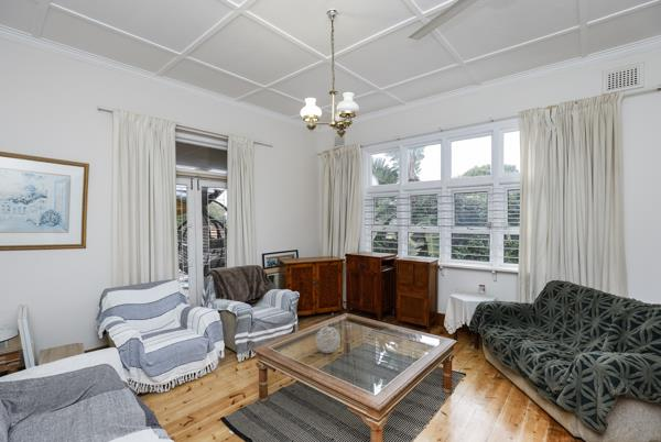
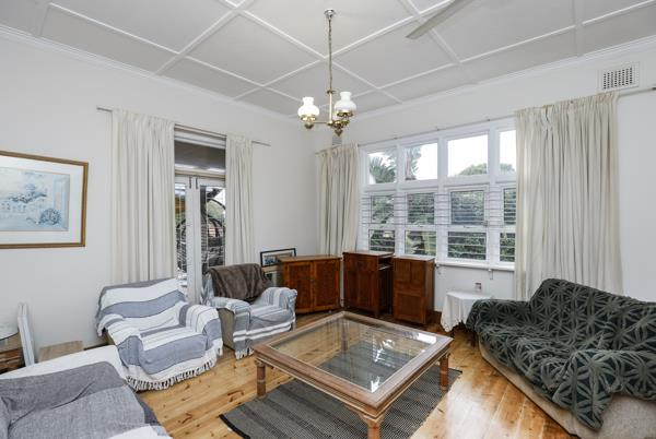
- decorative orb (327, 339)
